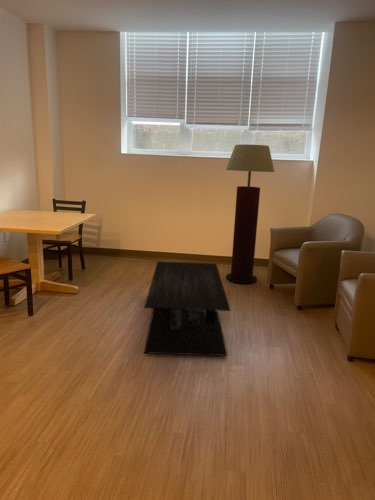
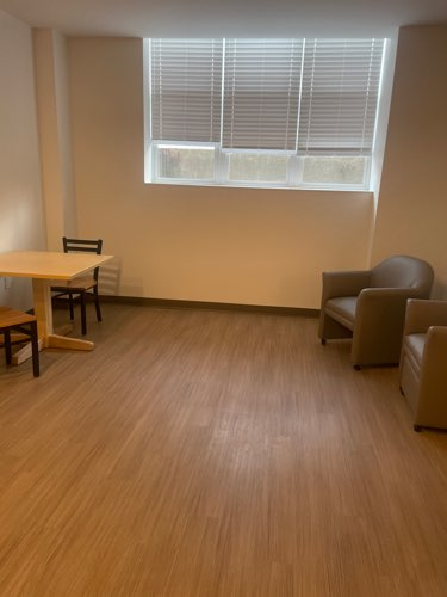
- floor lamp (246, 215)
- coffee table (186, 300)
